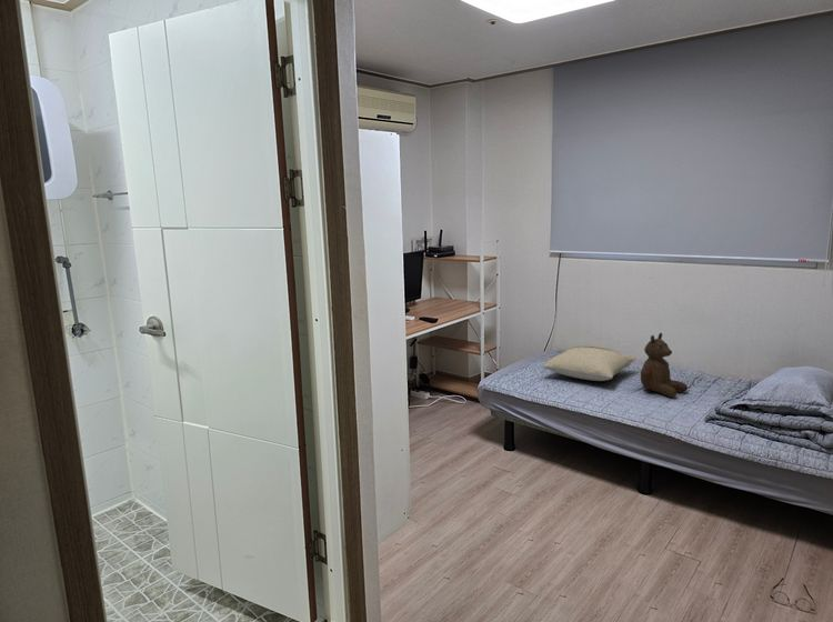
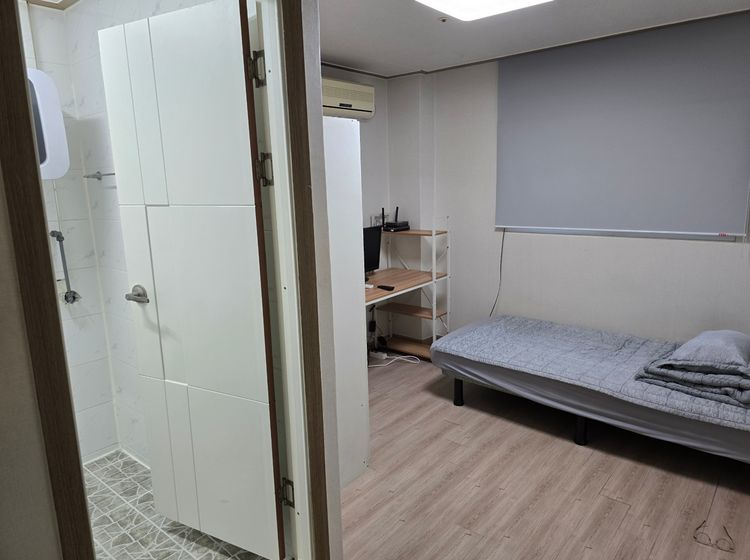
- pillow (589, 362)
- teddy bear (663, 363)
